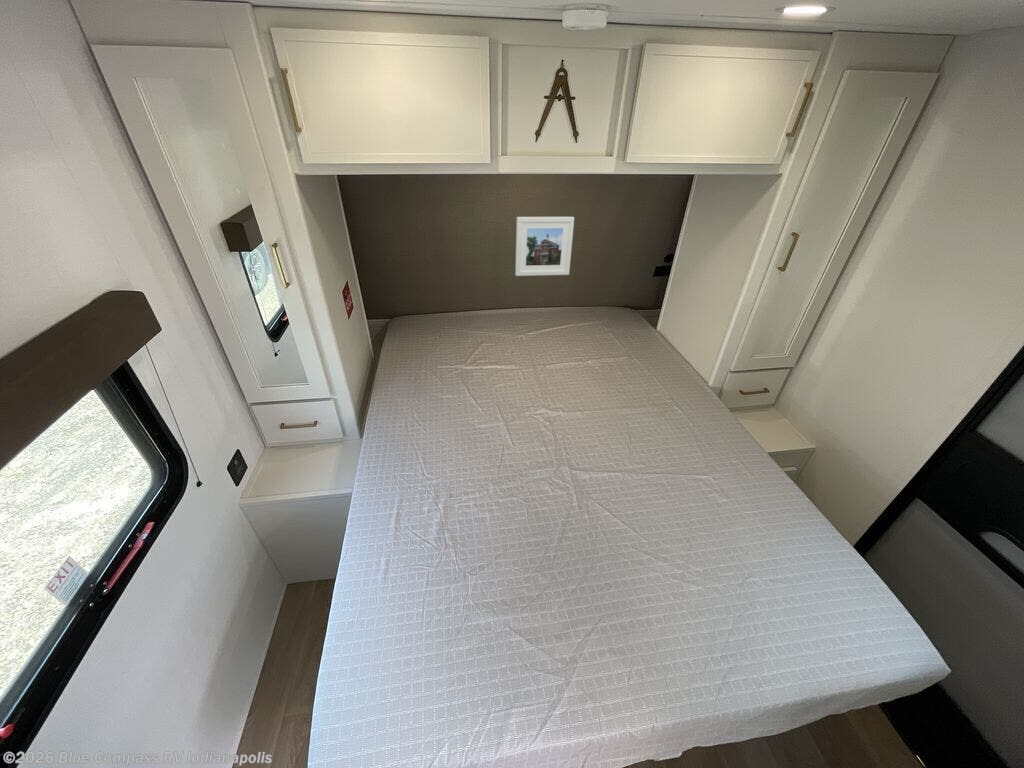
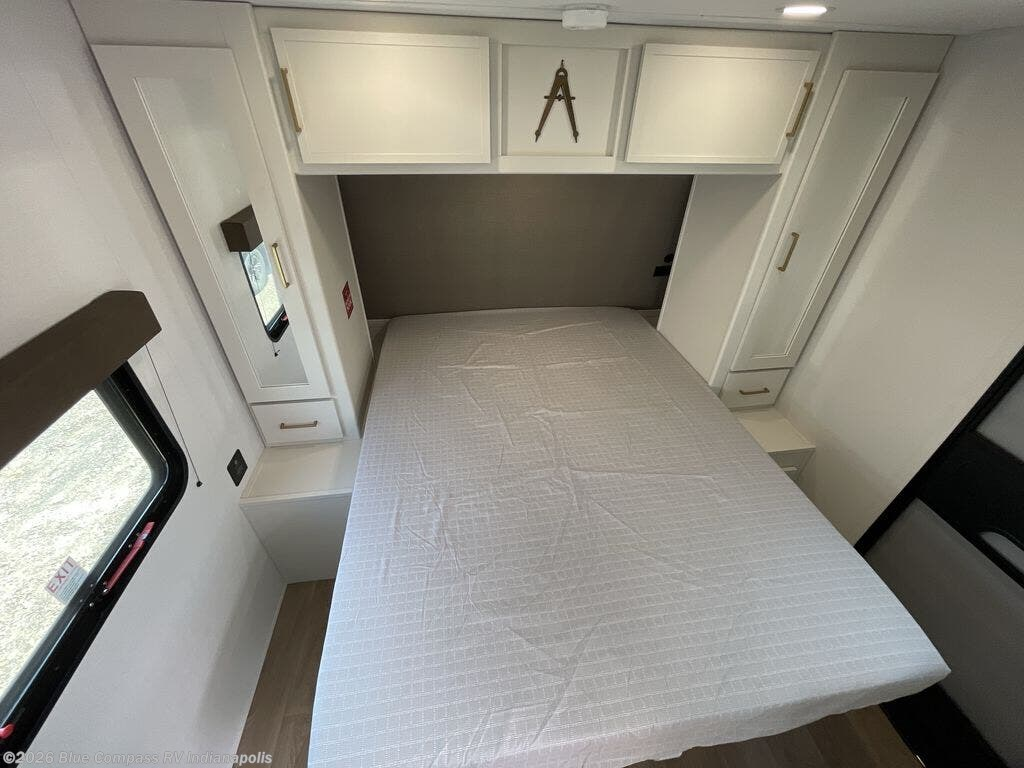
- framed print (543, 246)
